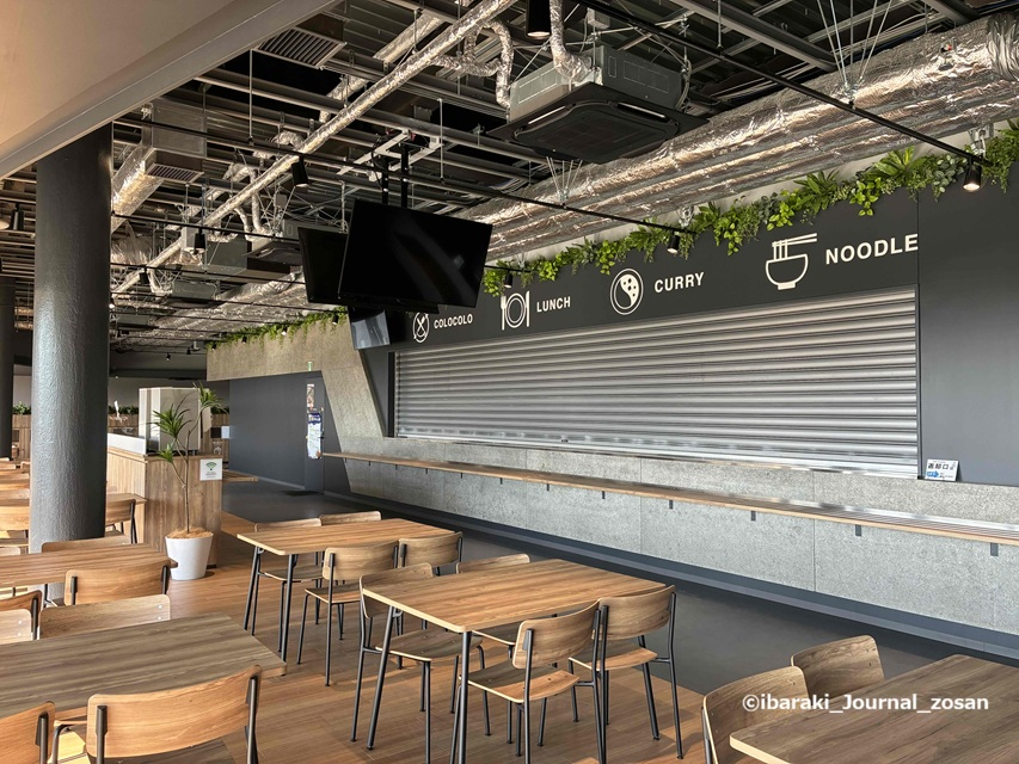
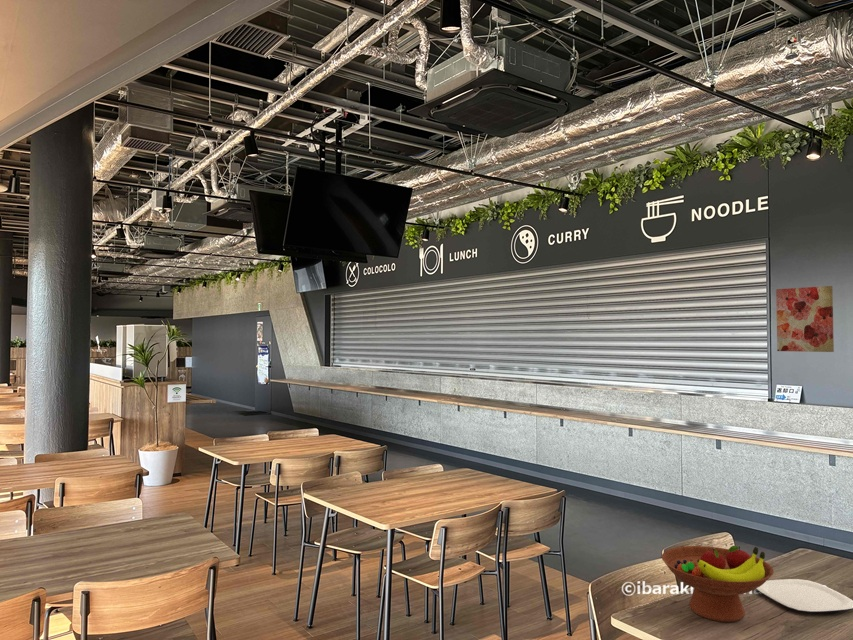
+ plate (803, 596)
+ fruit bowl (715, 577)
+ wall art (804, 319)
